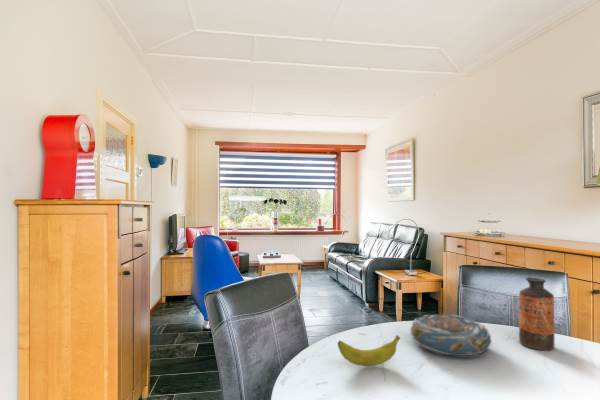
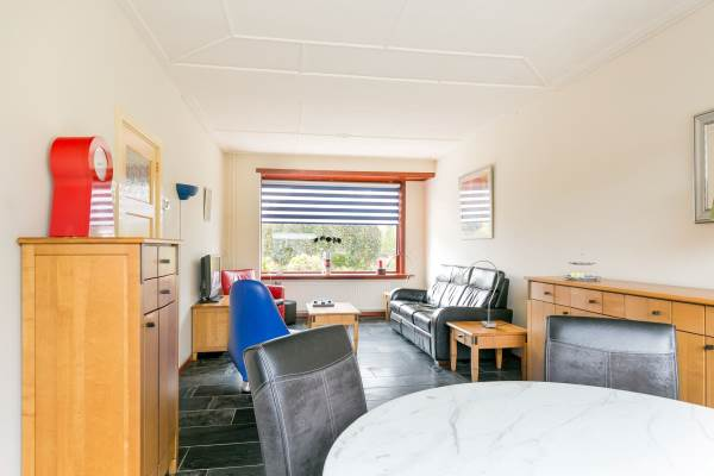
- banana (369, 351)
- bottle (536, 311)
- decorative bowl (449, 333)
